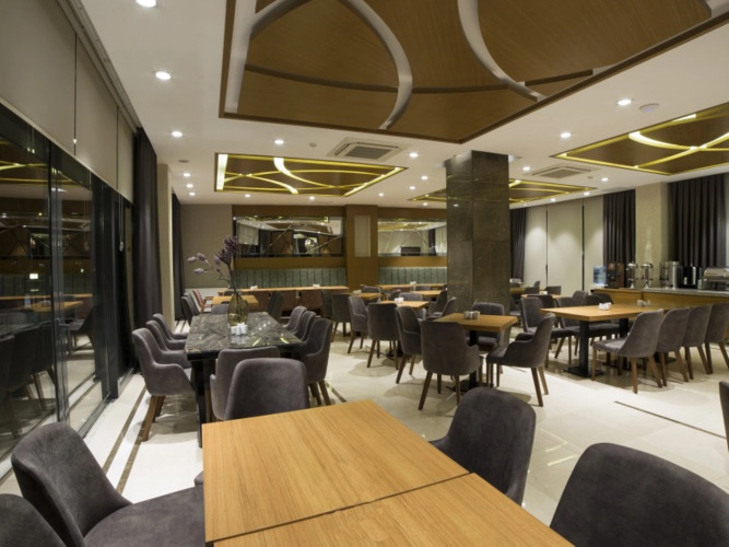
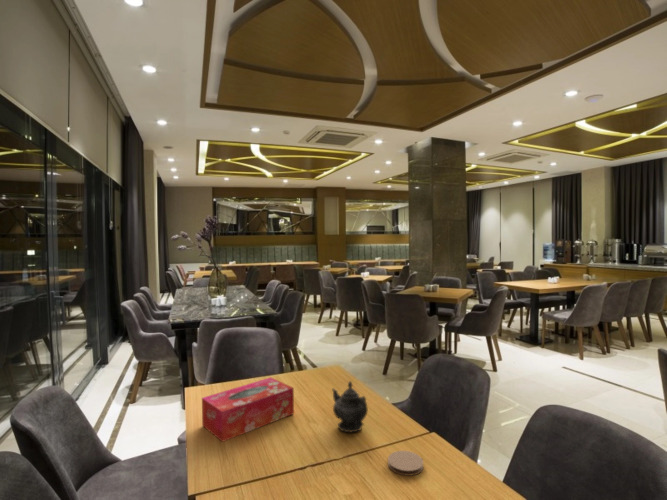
+ teapot (348, 403)
+ tissue box (249, 406)
+ coaster (405, 462)
